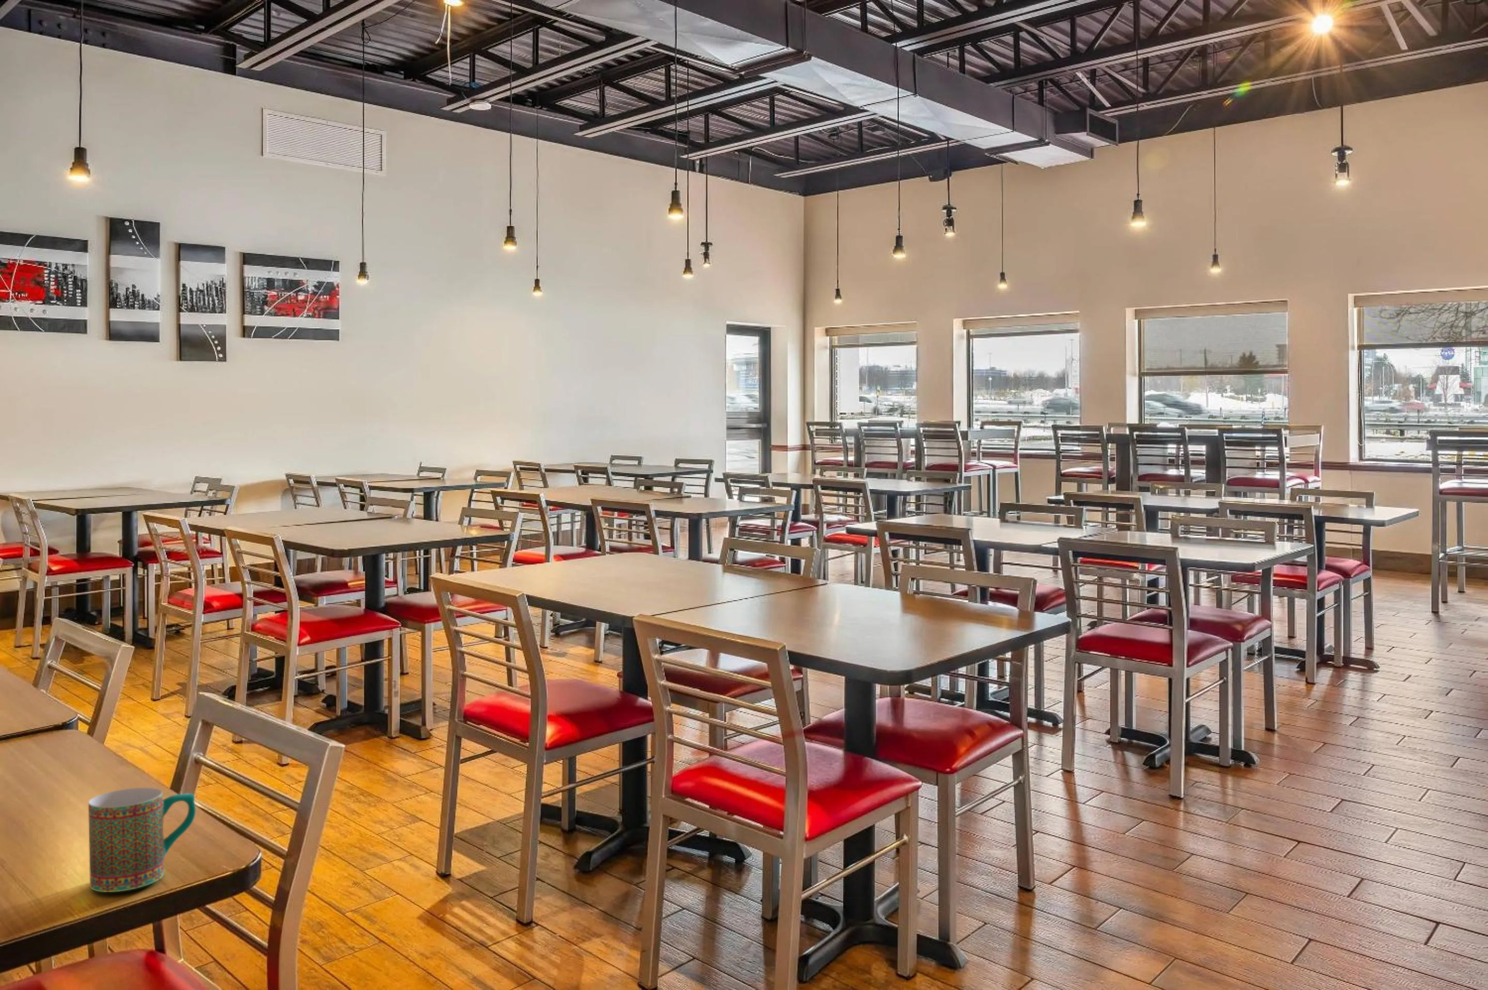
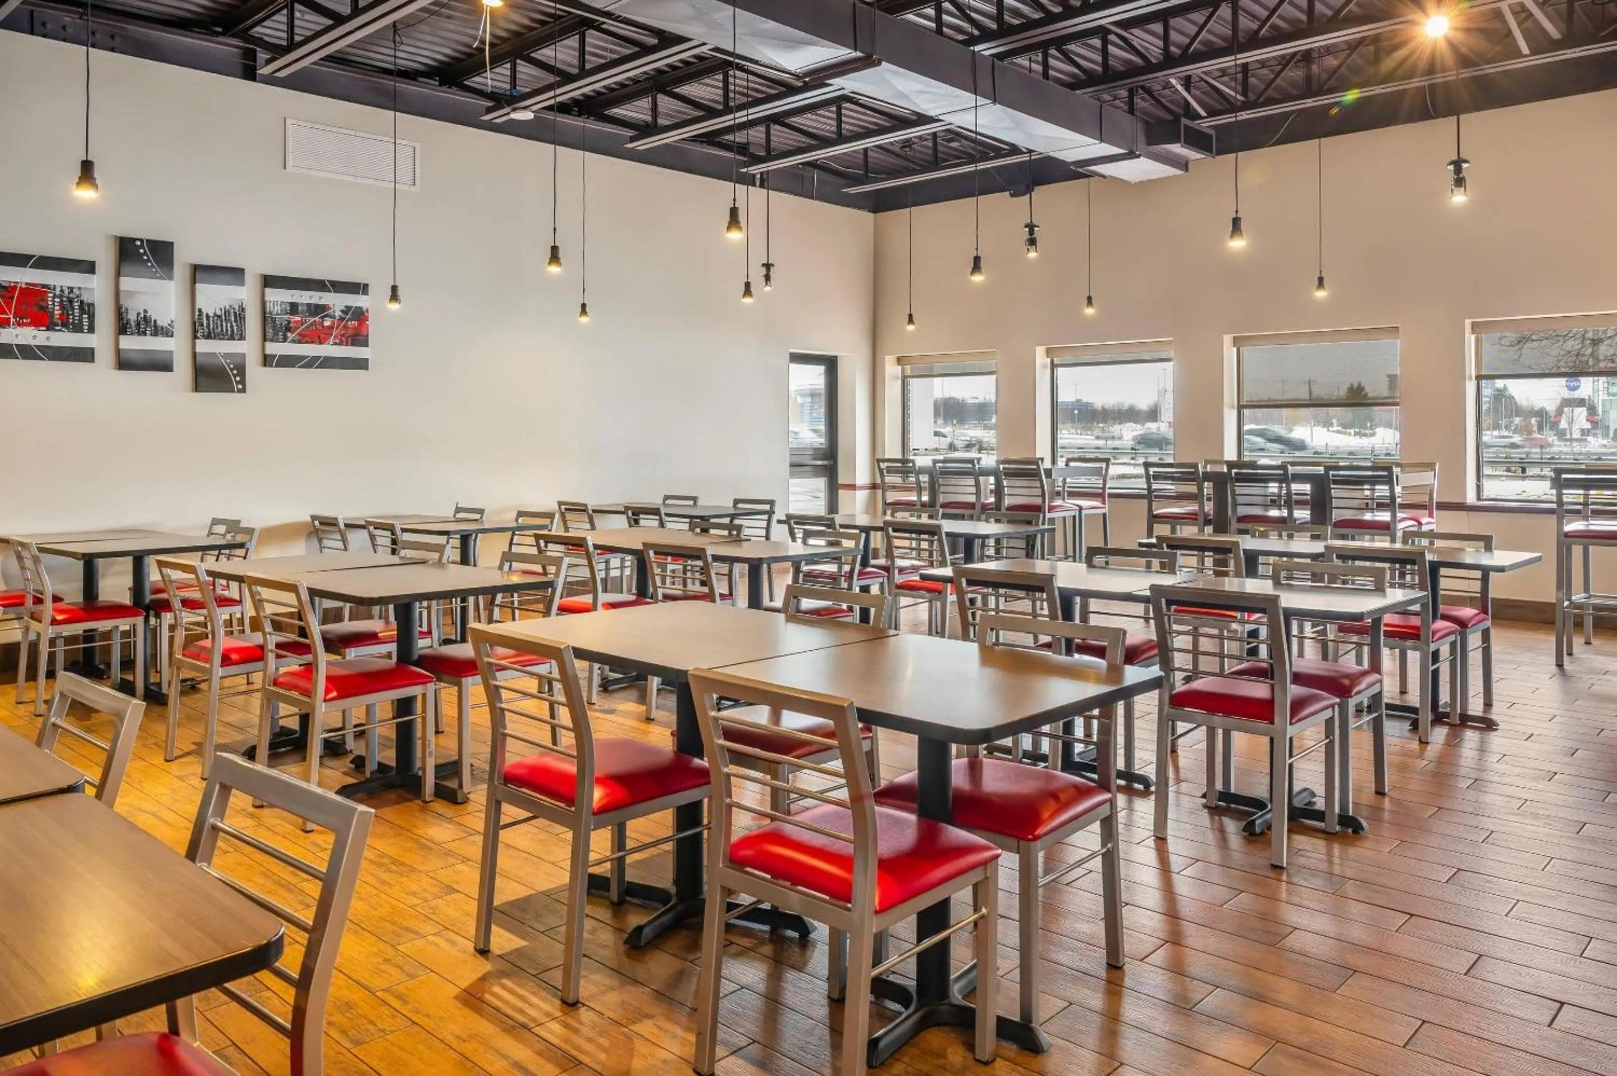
- mug (144, 835)
